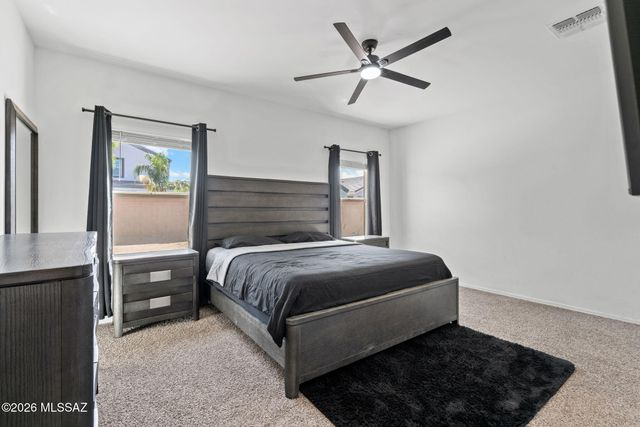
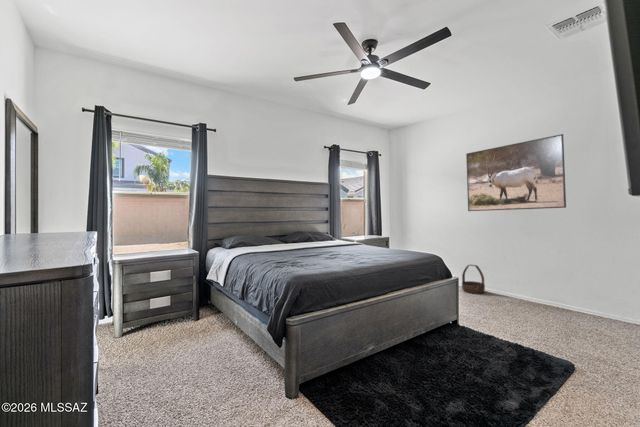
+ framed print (510, 177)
+ basket (472, 281)
